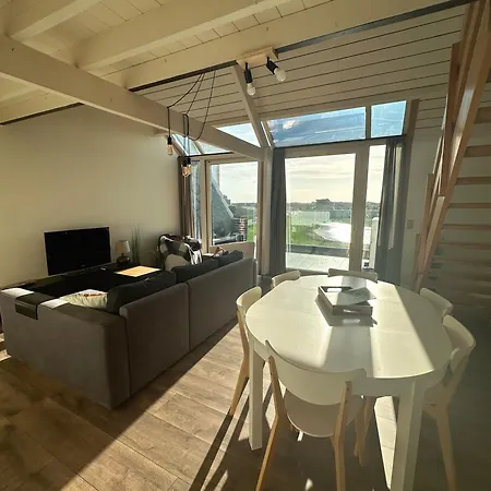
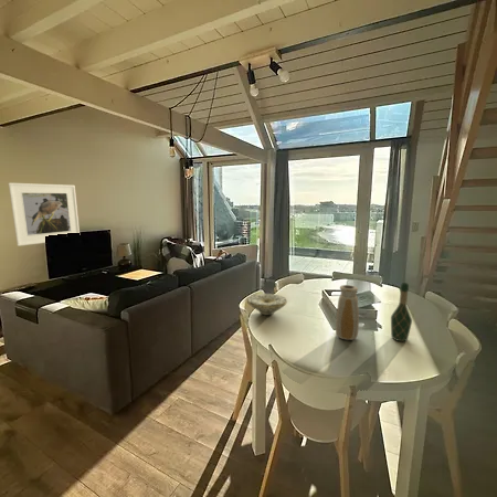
+ wine bottle (402, 311)
+ bowl (266, 305)
+ vase (348, 311)
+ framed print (47, 213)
